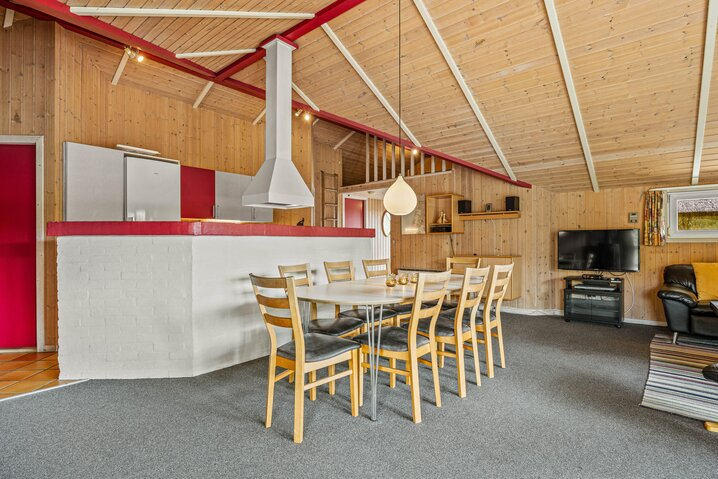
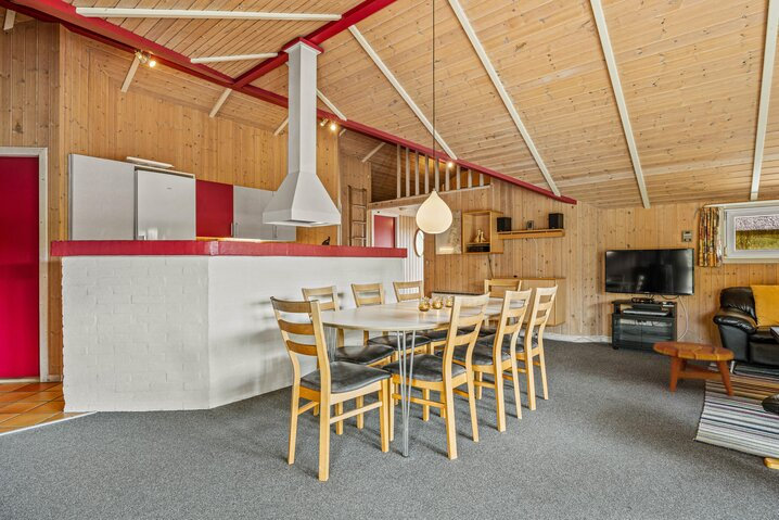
+ side table (691, 367)
